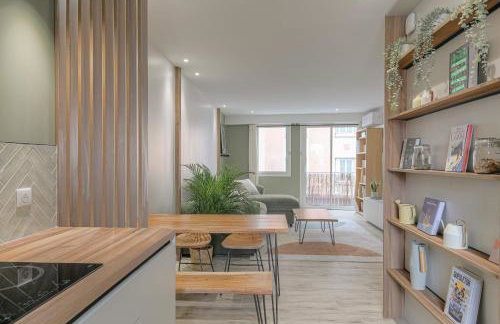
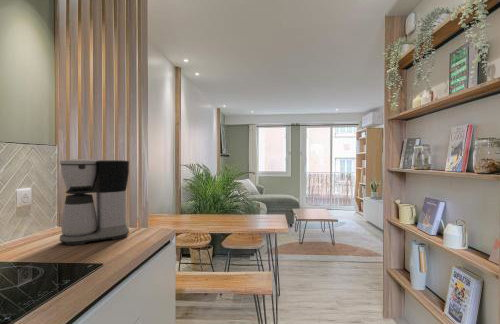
+ coffee maker (96, 198)
